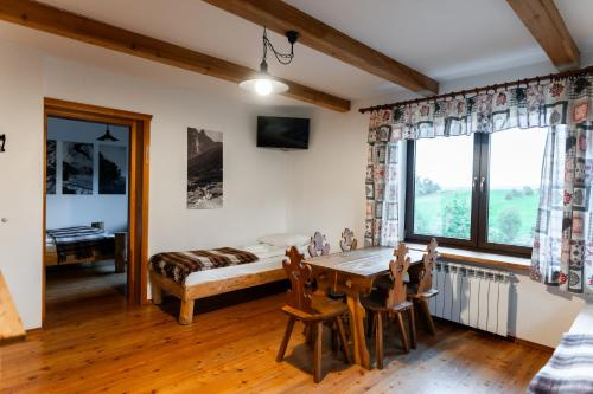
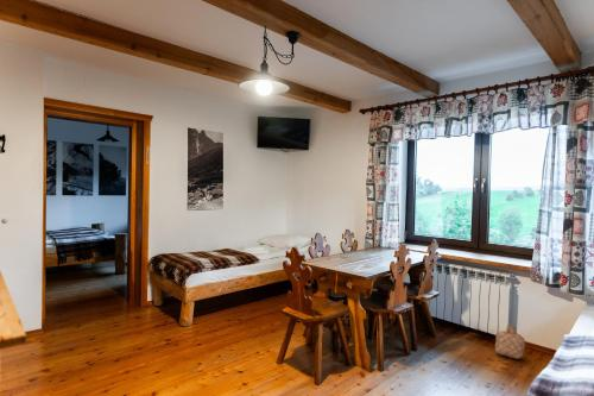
+ basket (510, 341)
